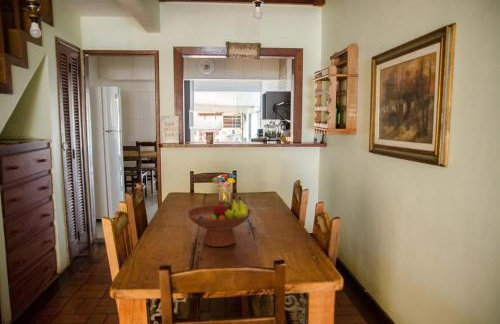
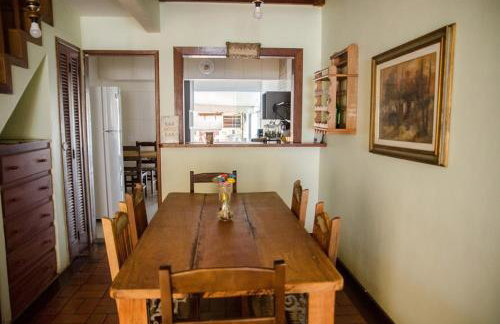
- fruit bowl (219, 220)
